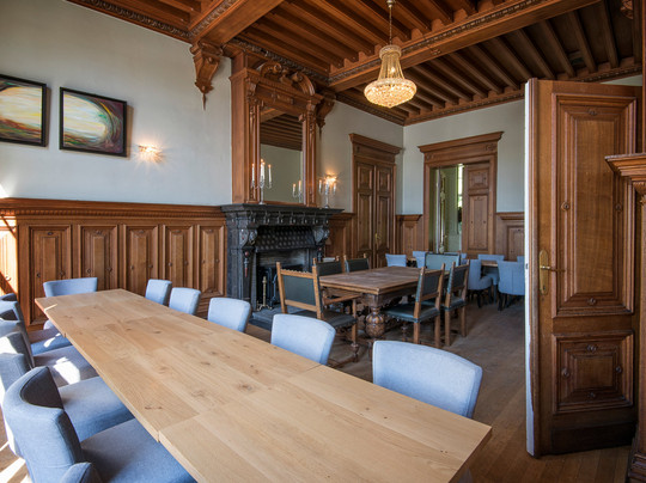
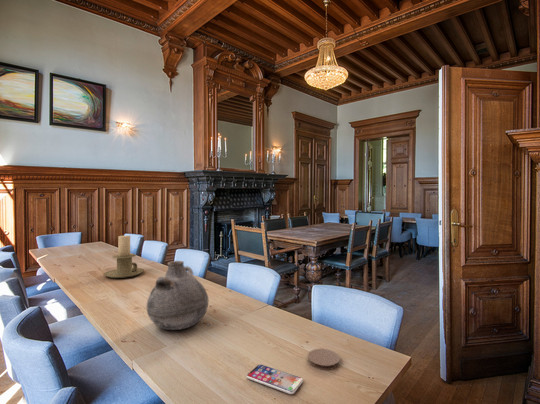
+ coaster (323, 358)
+ vase (178, 292)
+ smartphone (274, 378)
+ candle holder (124, 255)
